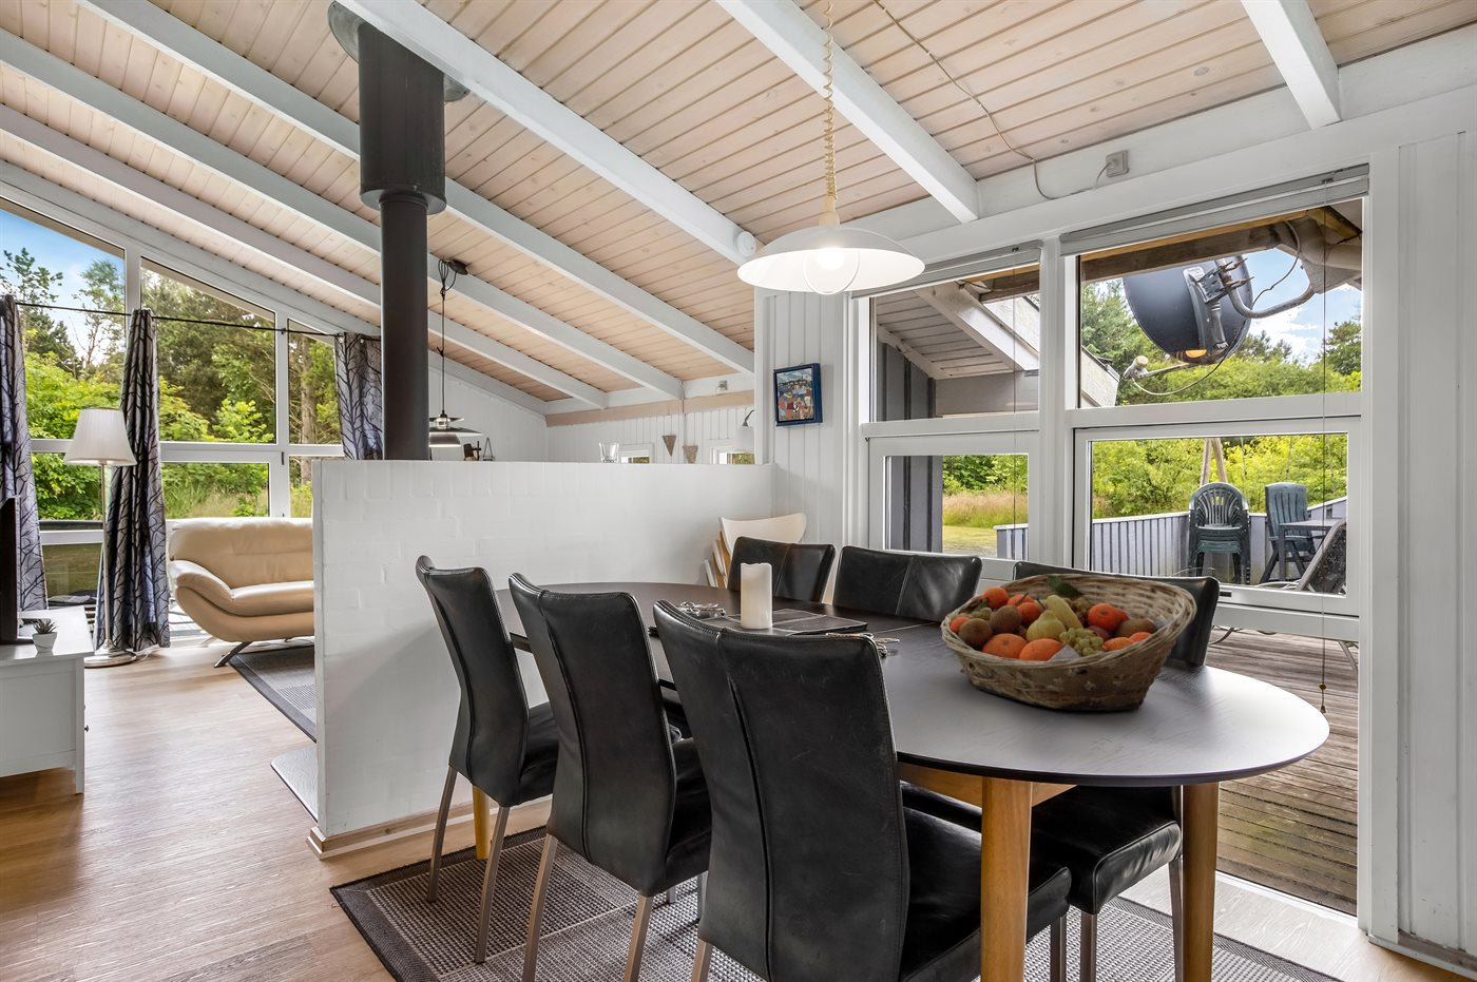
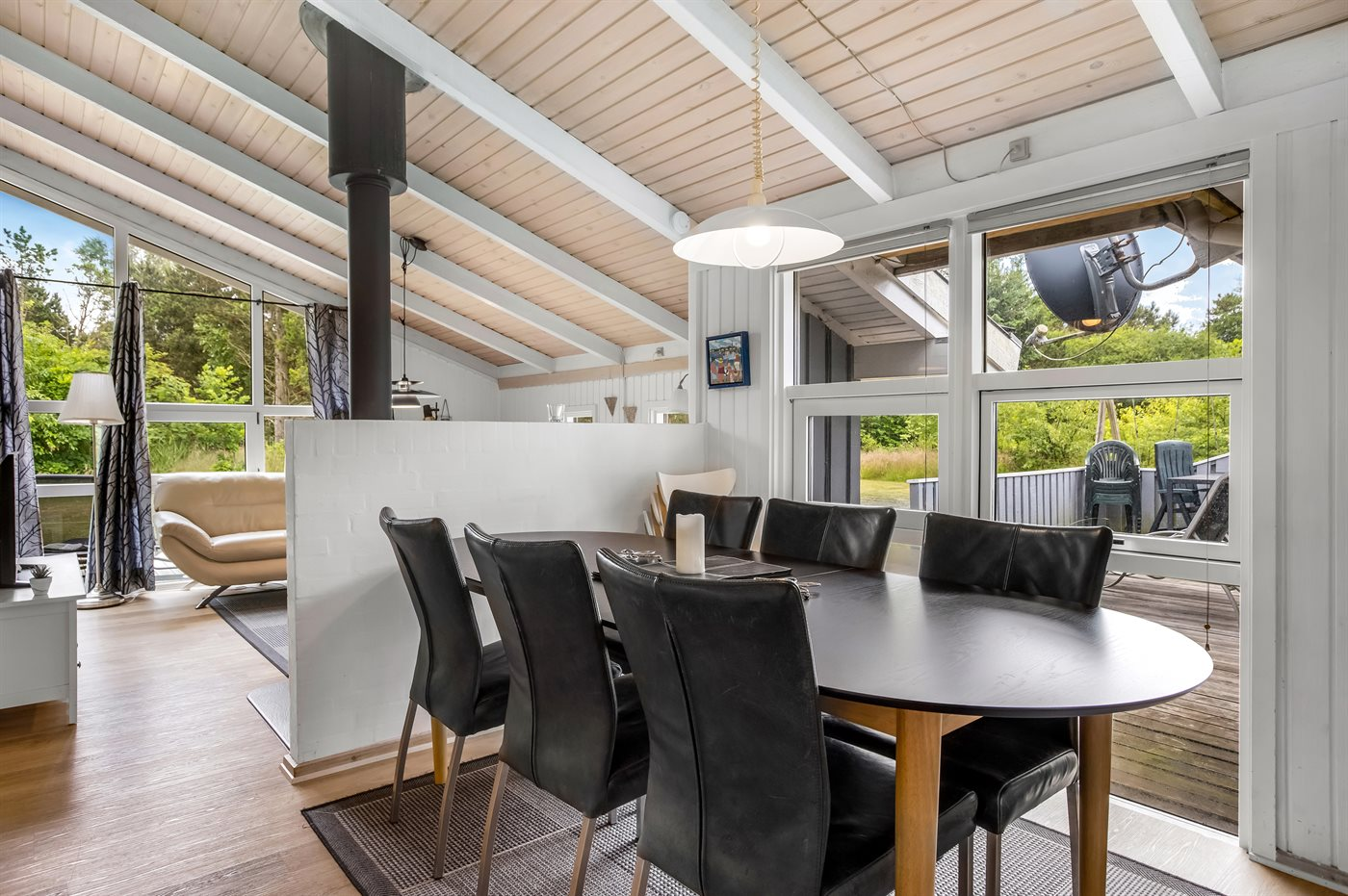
- fruit basket (1060, 633)
